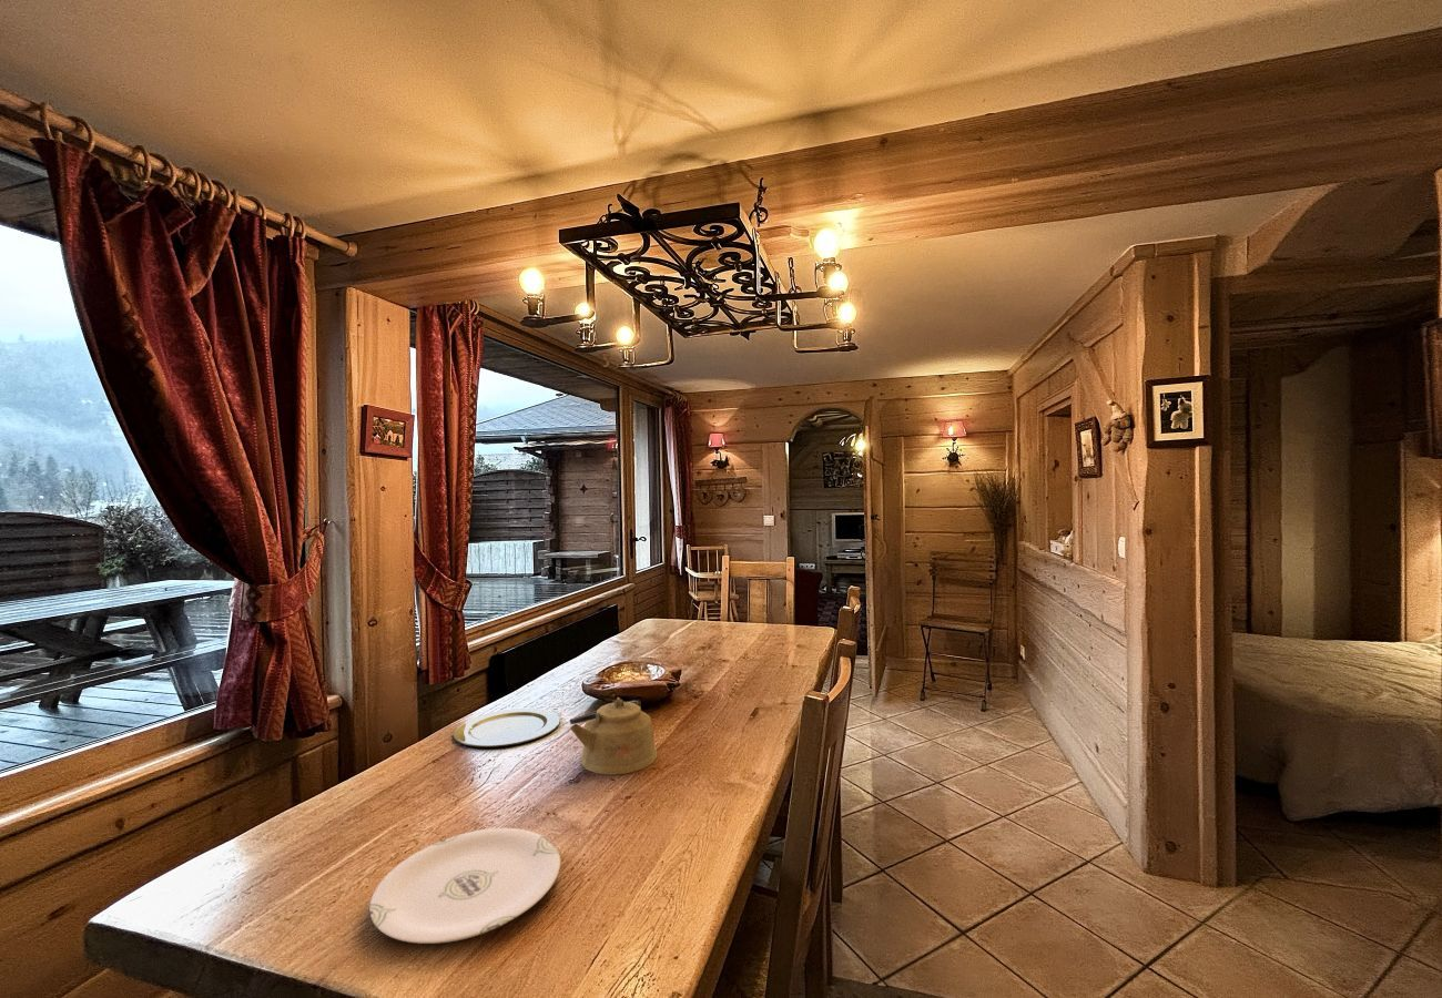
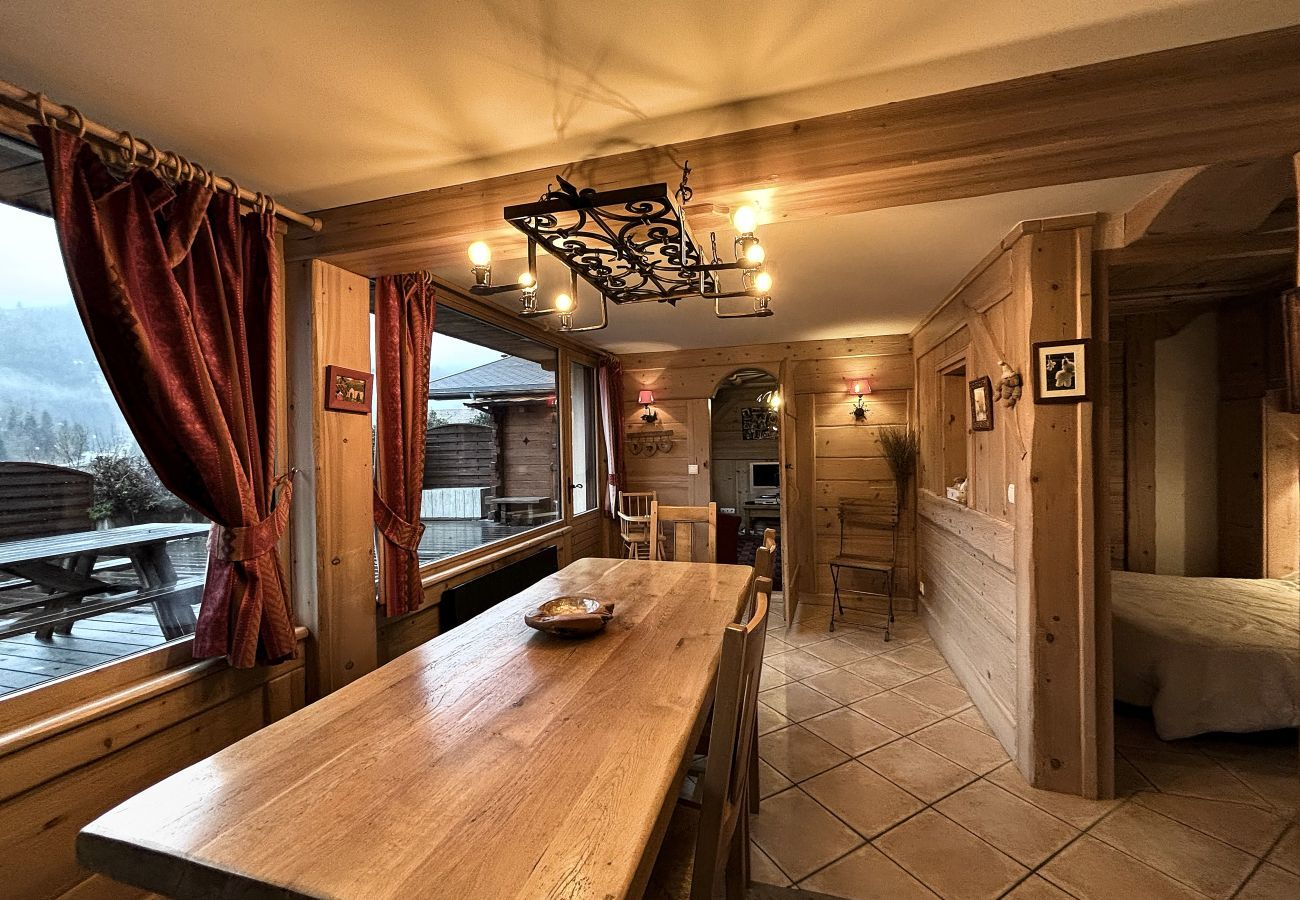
- plate (508, 726)
- kettle (611, 729)
- plate (470, 883)
